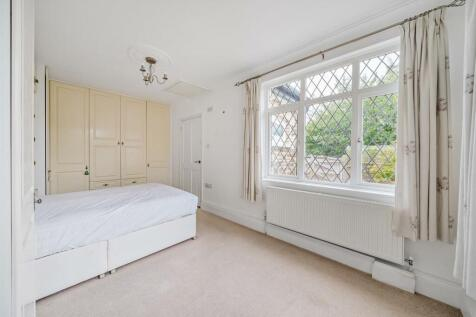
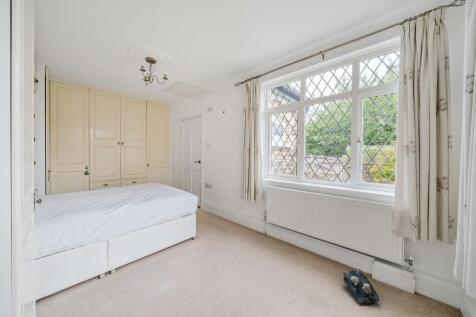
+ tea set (360, 283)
